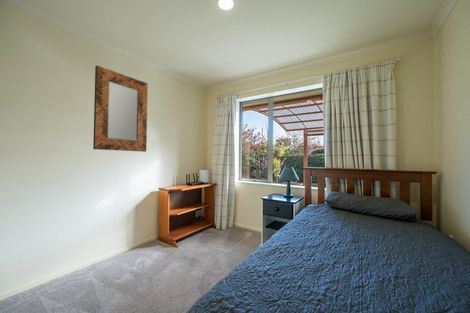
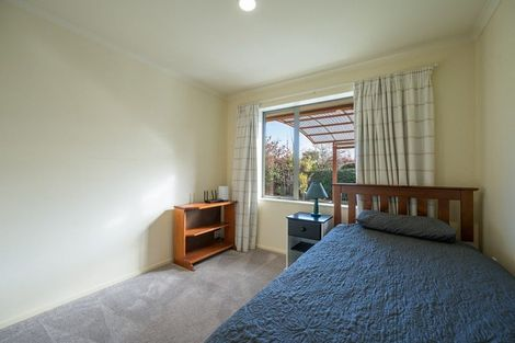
- home mirror (123, 112)
